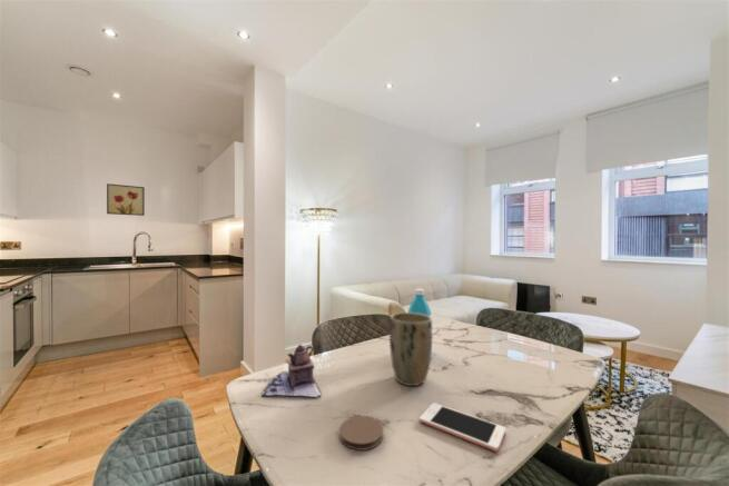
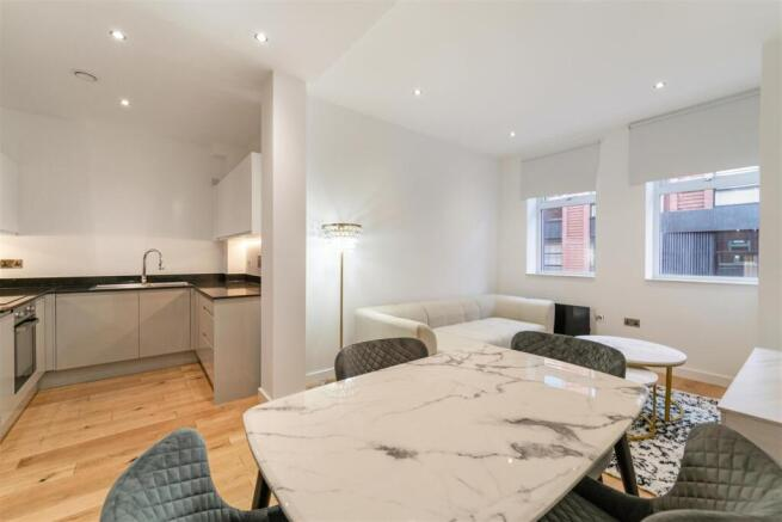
- teapot (297, 364)
- wall art (126, 200)
- coaster (361, 432)
- water bottle (422, 314)
- cell phone (461, 424)
- plant pot (410, 348)
